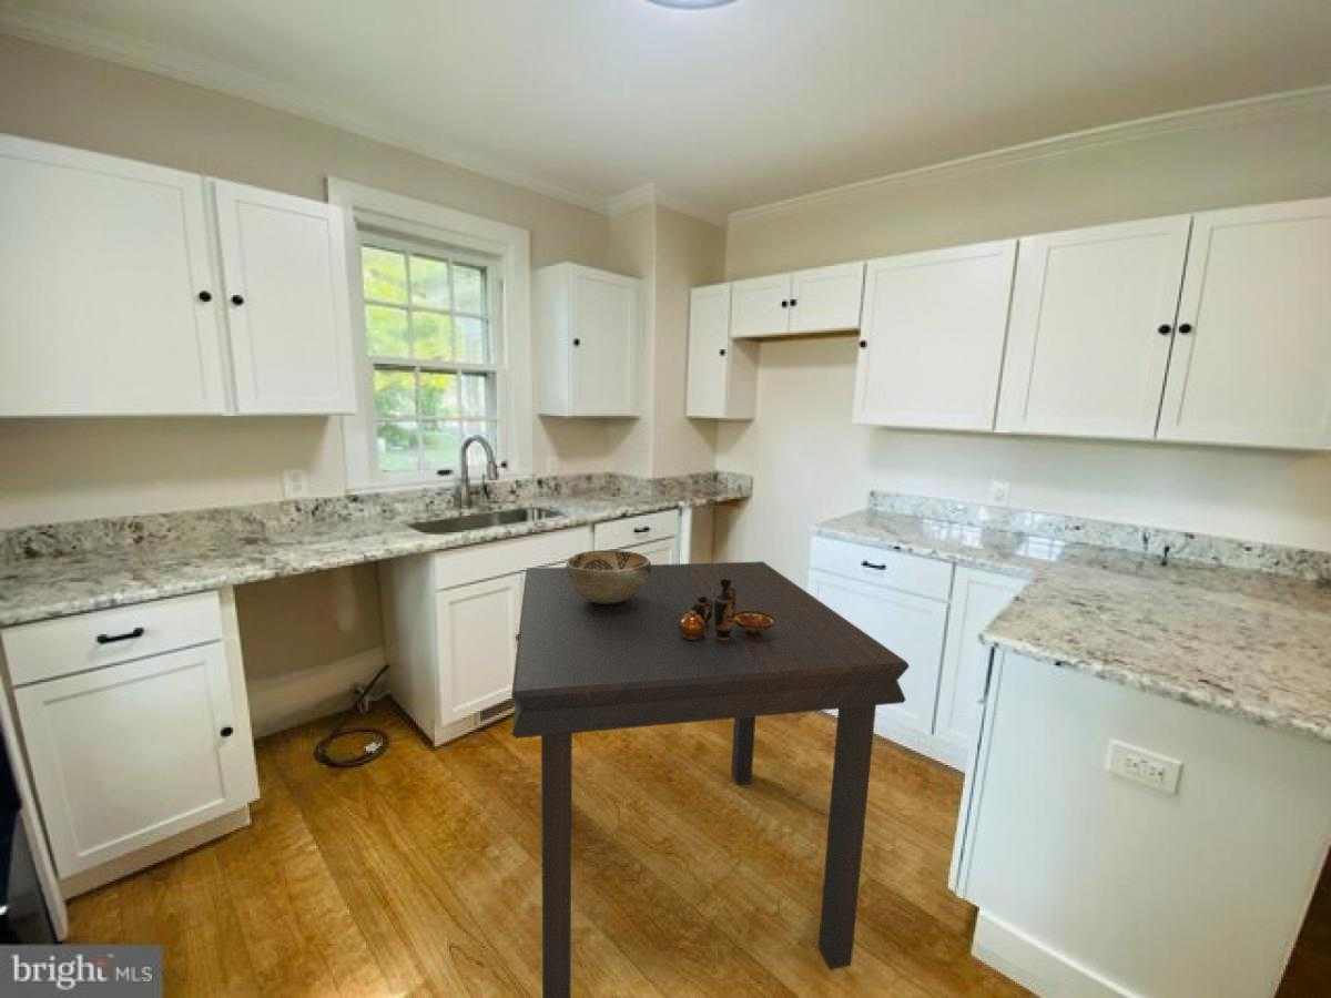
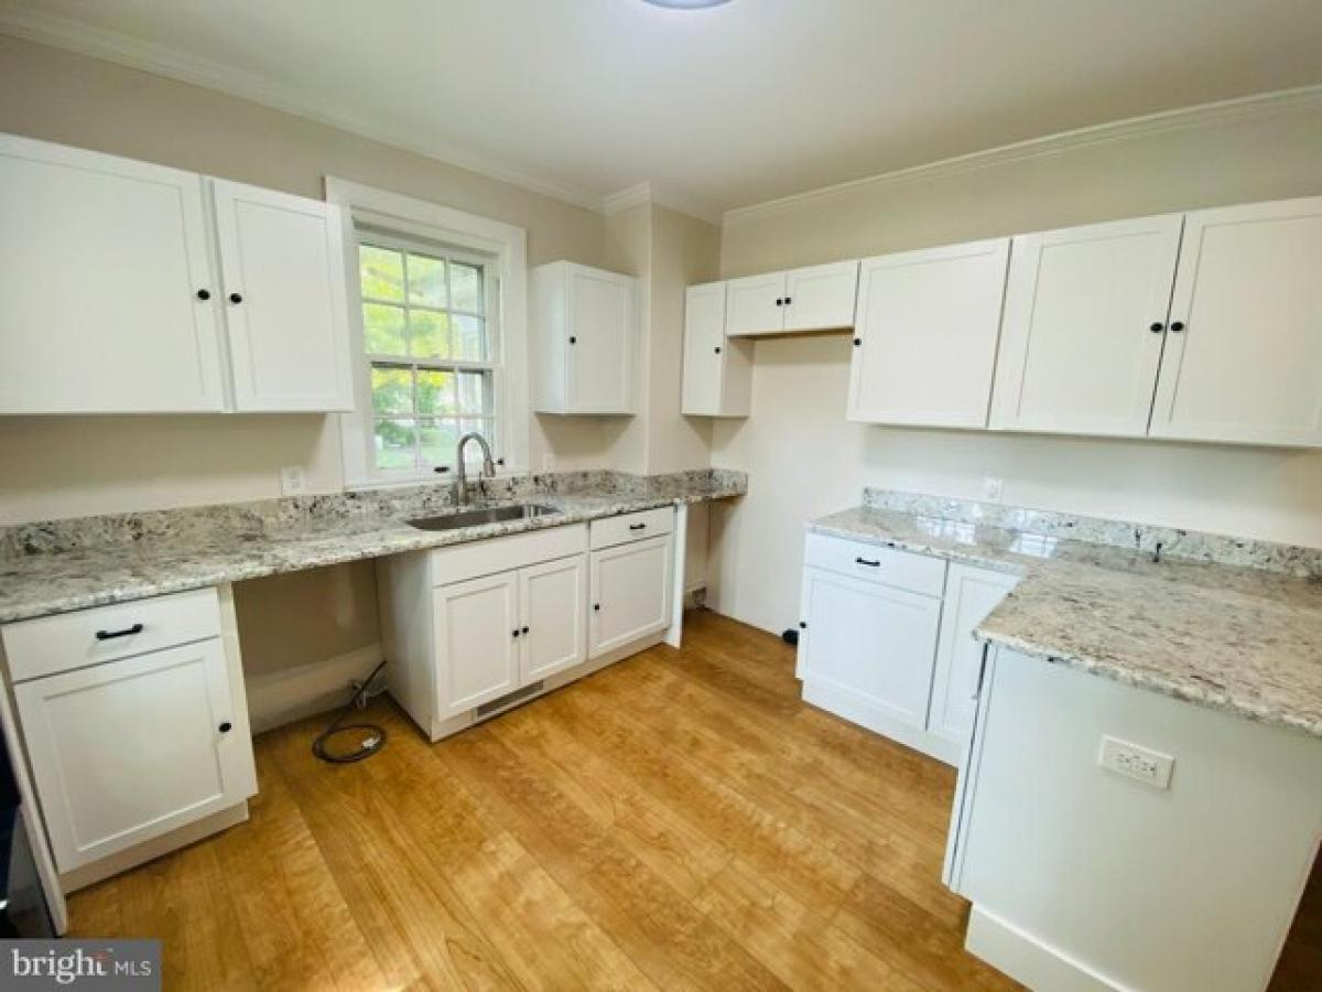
- dining table (673, 723)
- vase (725, 602)
- decorative bowl (608, 579)
